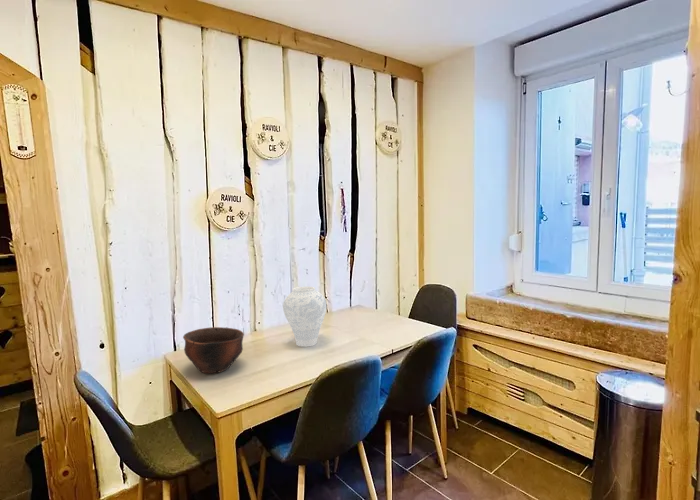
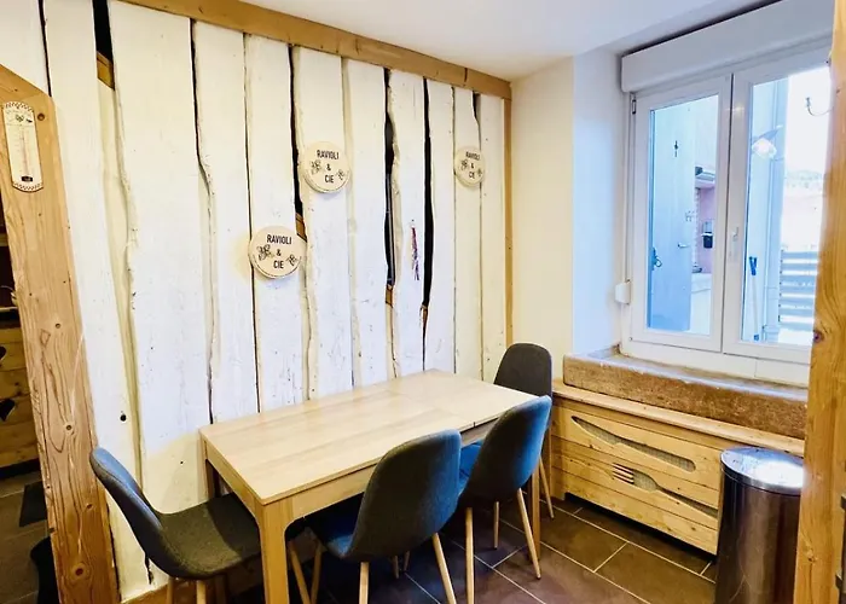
- vase (305, 315)
- bowl (215, 350)
